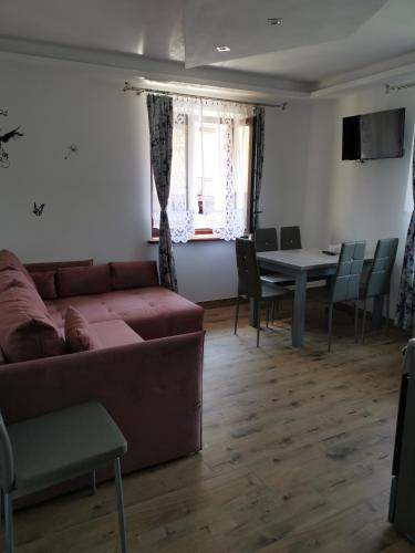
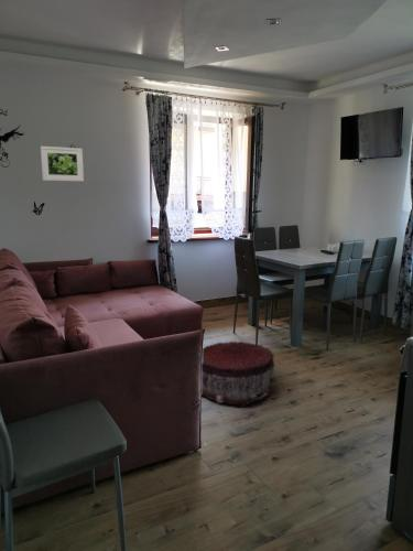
+ pouf (235, 368)
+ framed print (62, 164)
